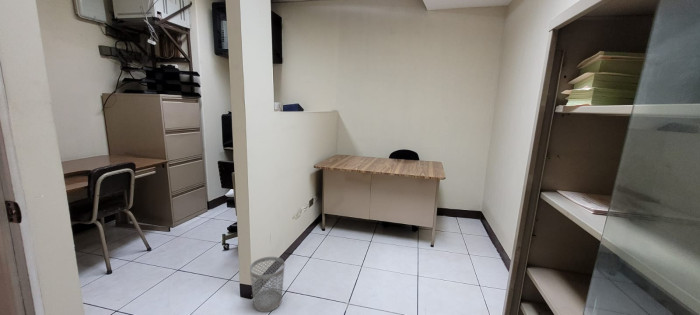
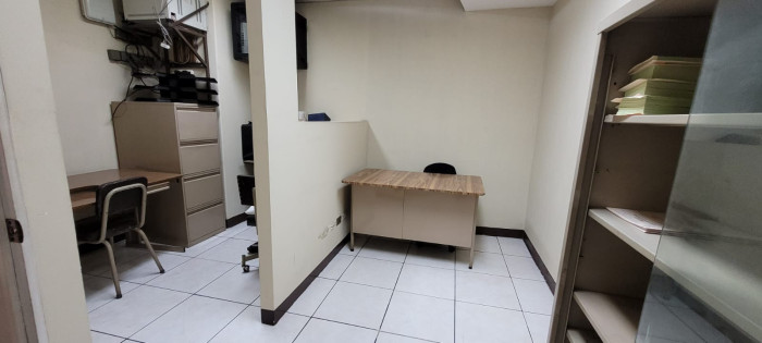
- wastebasket (267, 283)
